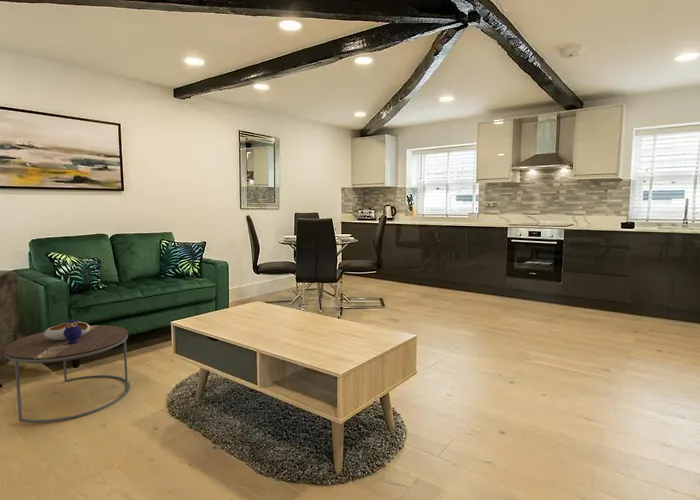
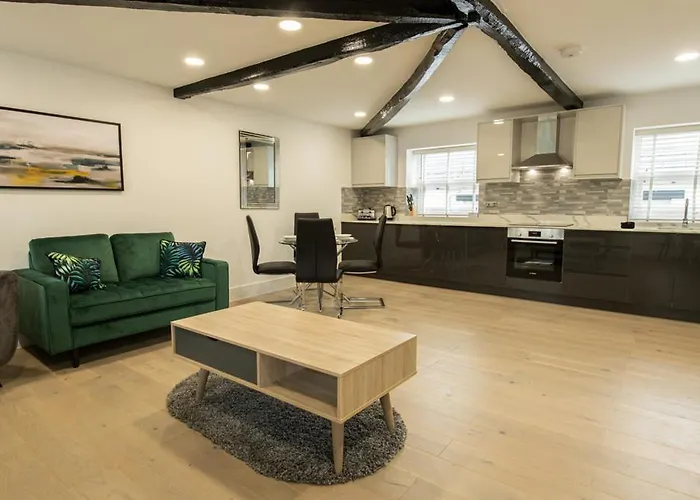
- side table (71, 357)
